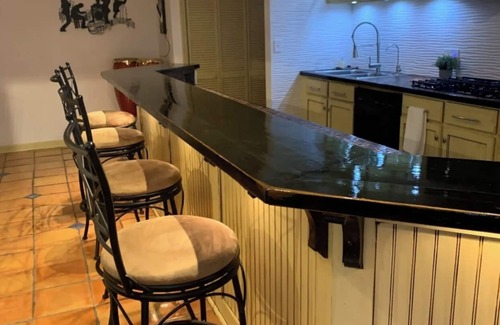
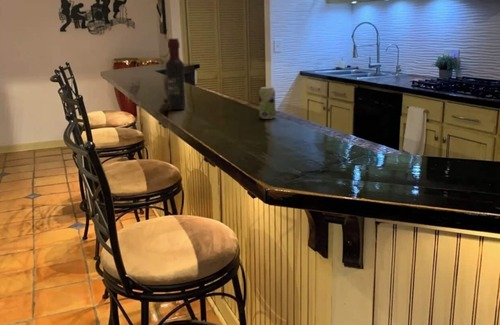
+ wine bottle (175, 74)
+ beverage can (267, 102)
